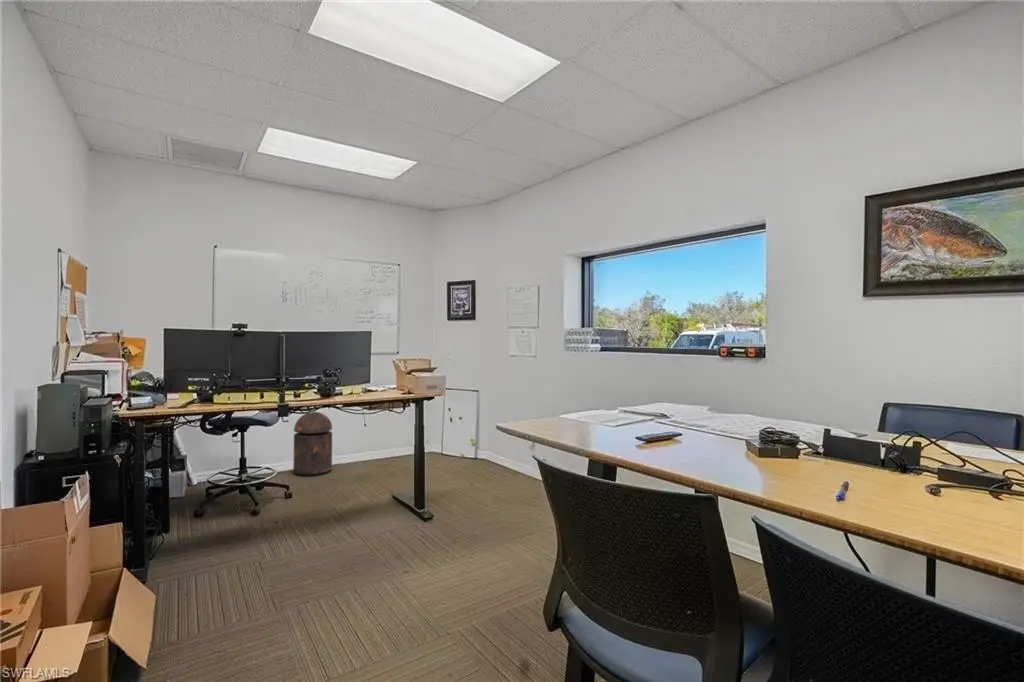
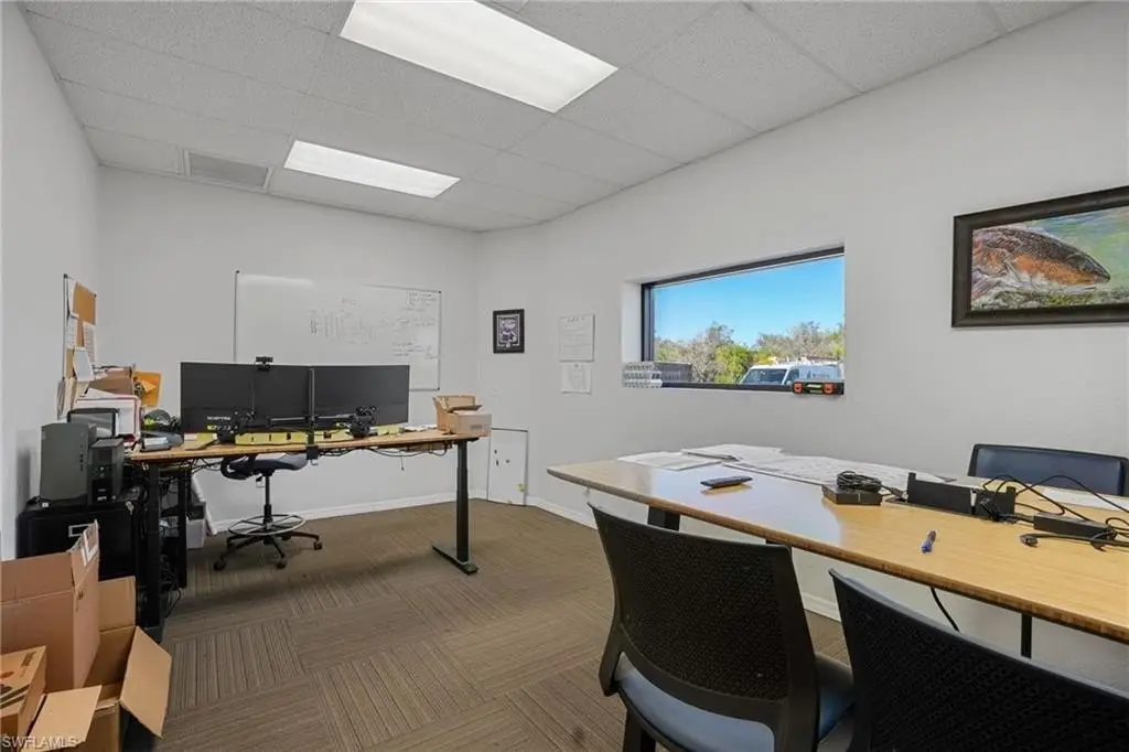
- trash can (313, 441)
